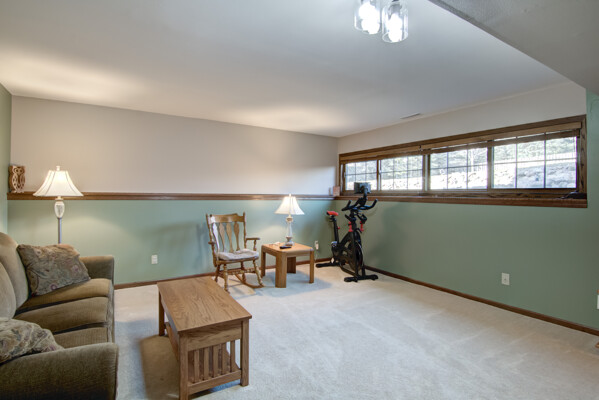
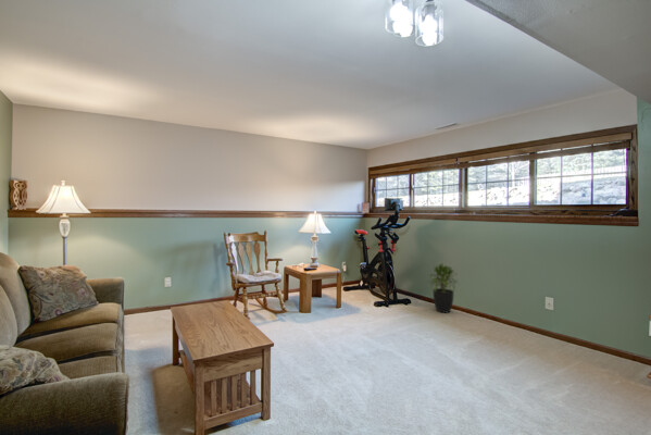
+ potted plant (441, 286)
